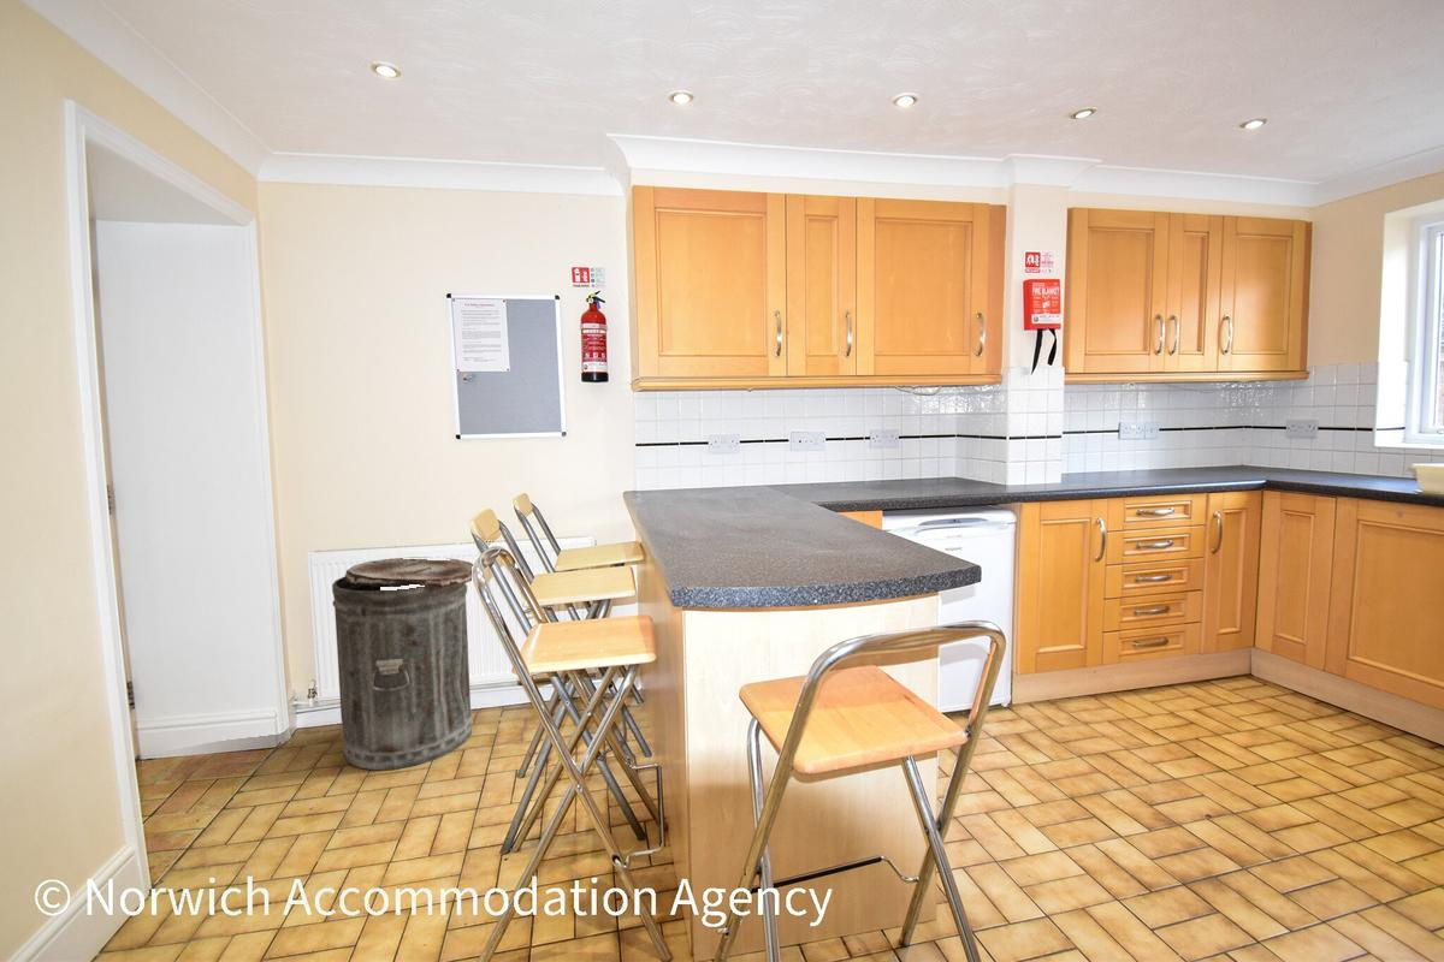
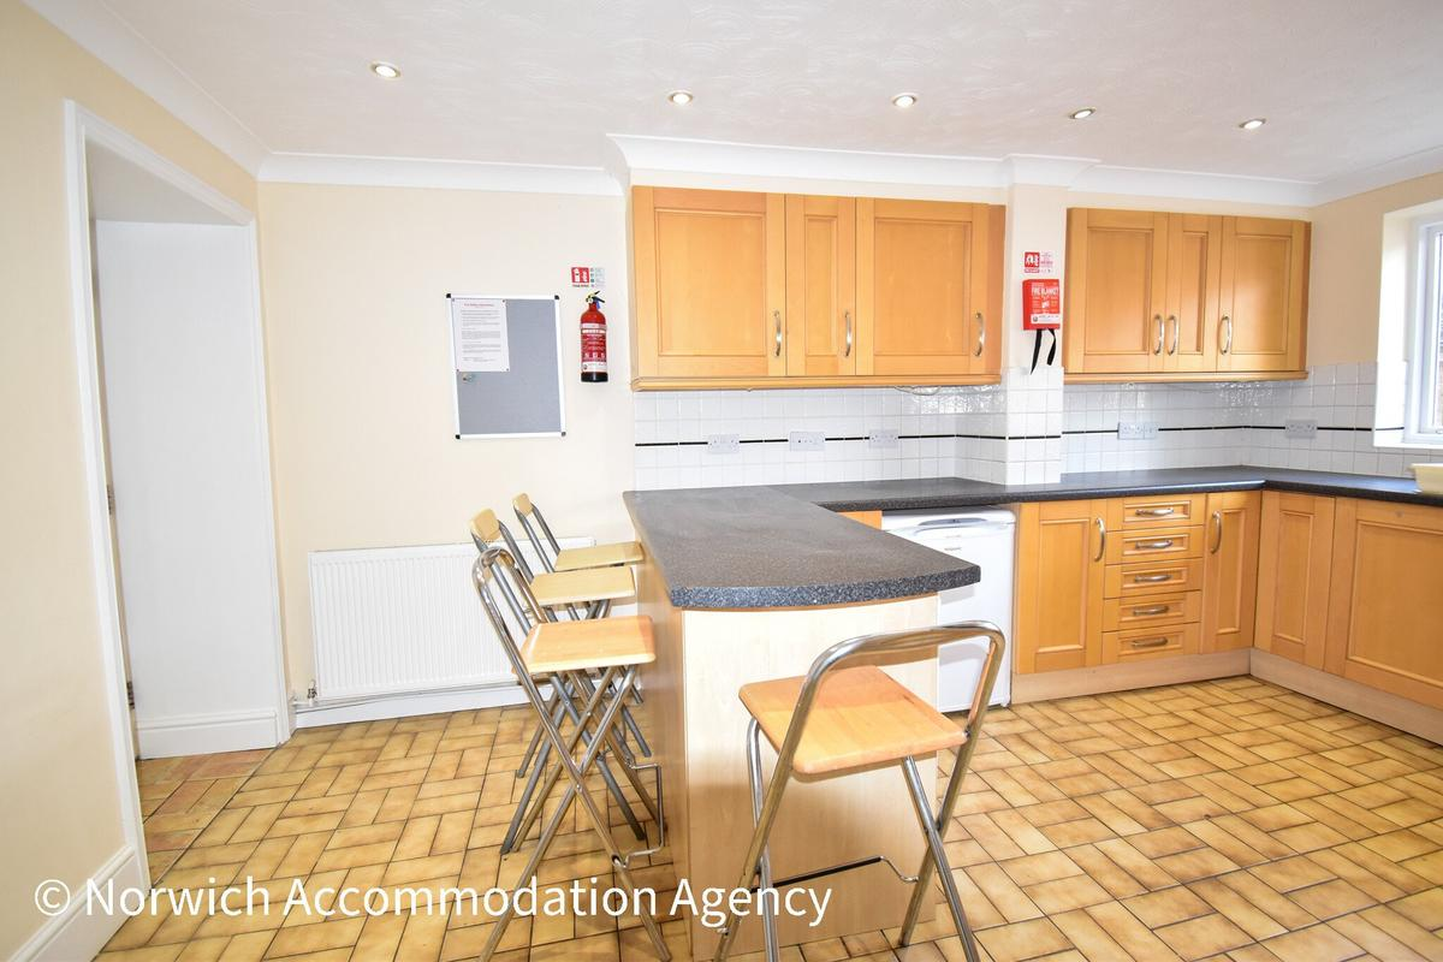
- trash can lid (412, 652)
